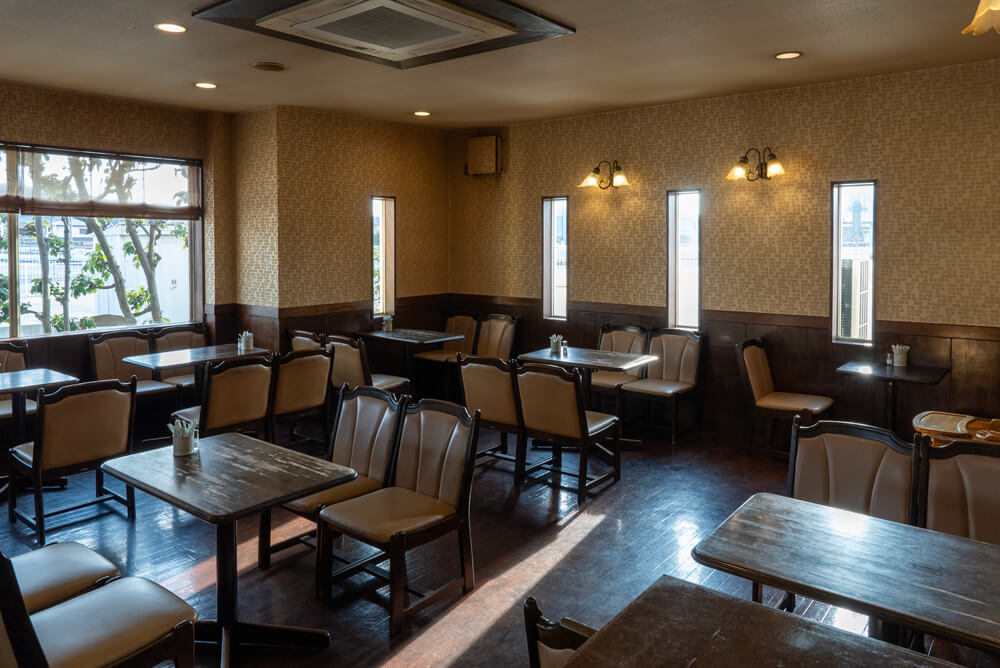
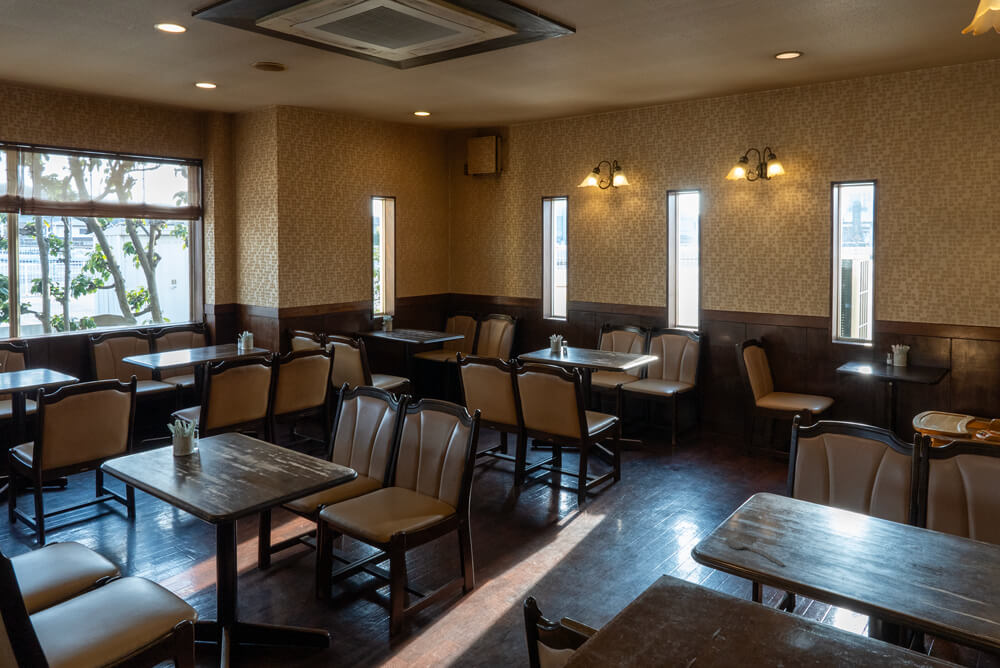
+ soupspoon (754, 549)
